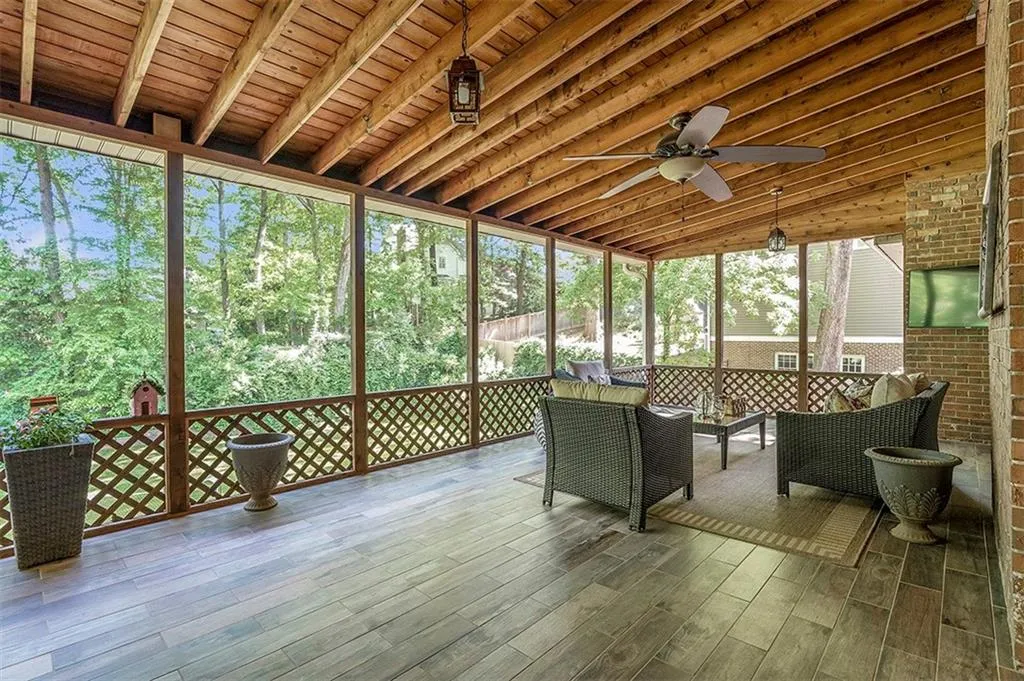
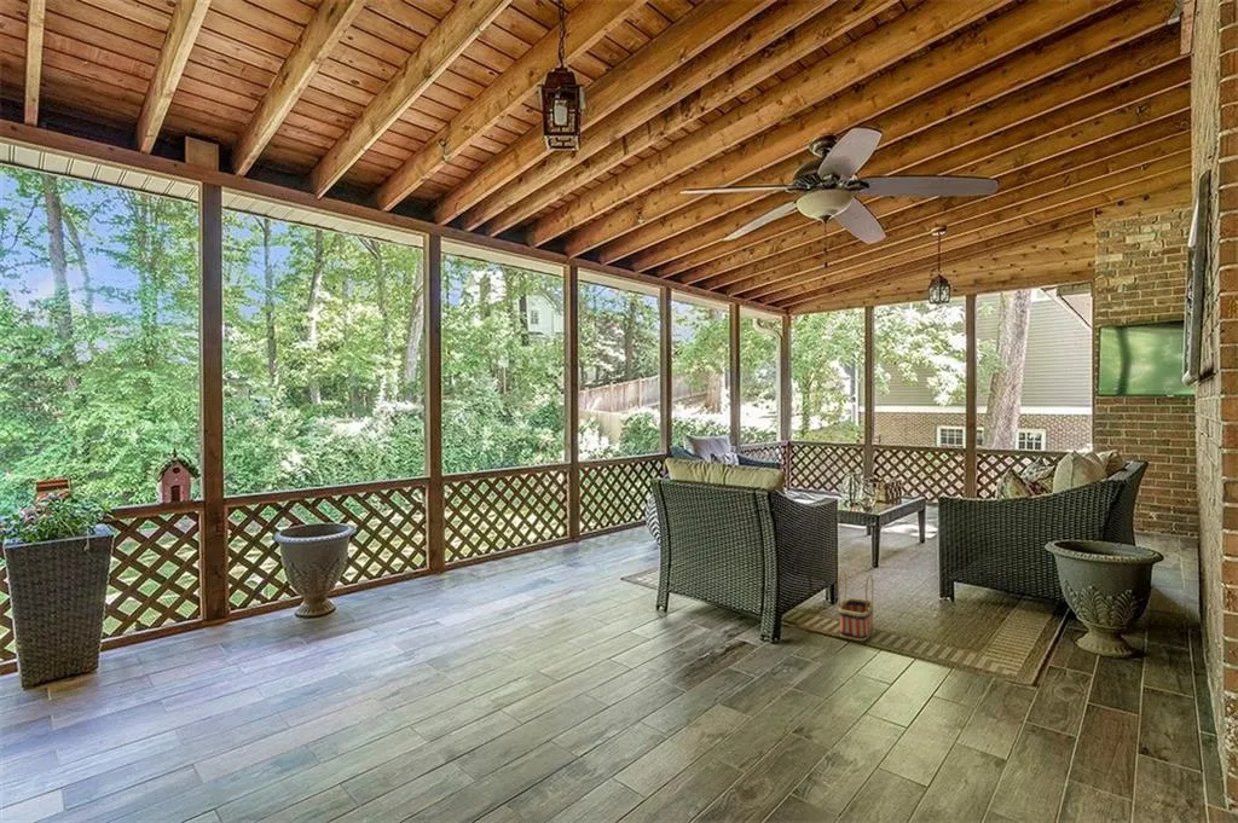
+ basket (856, 602)
